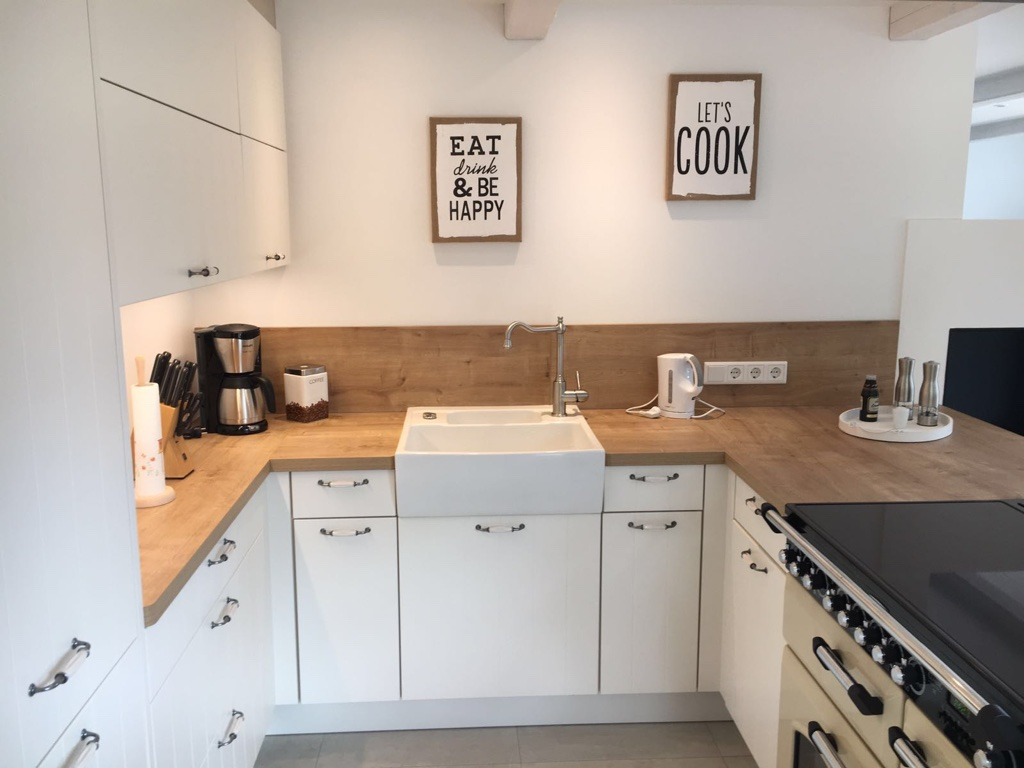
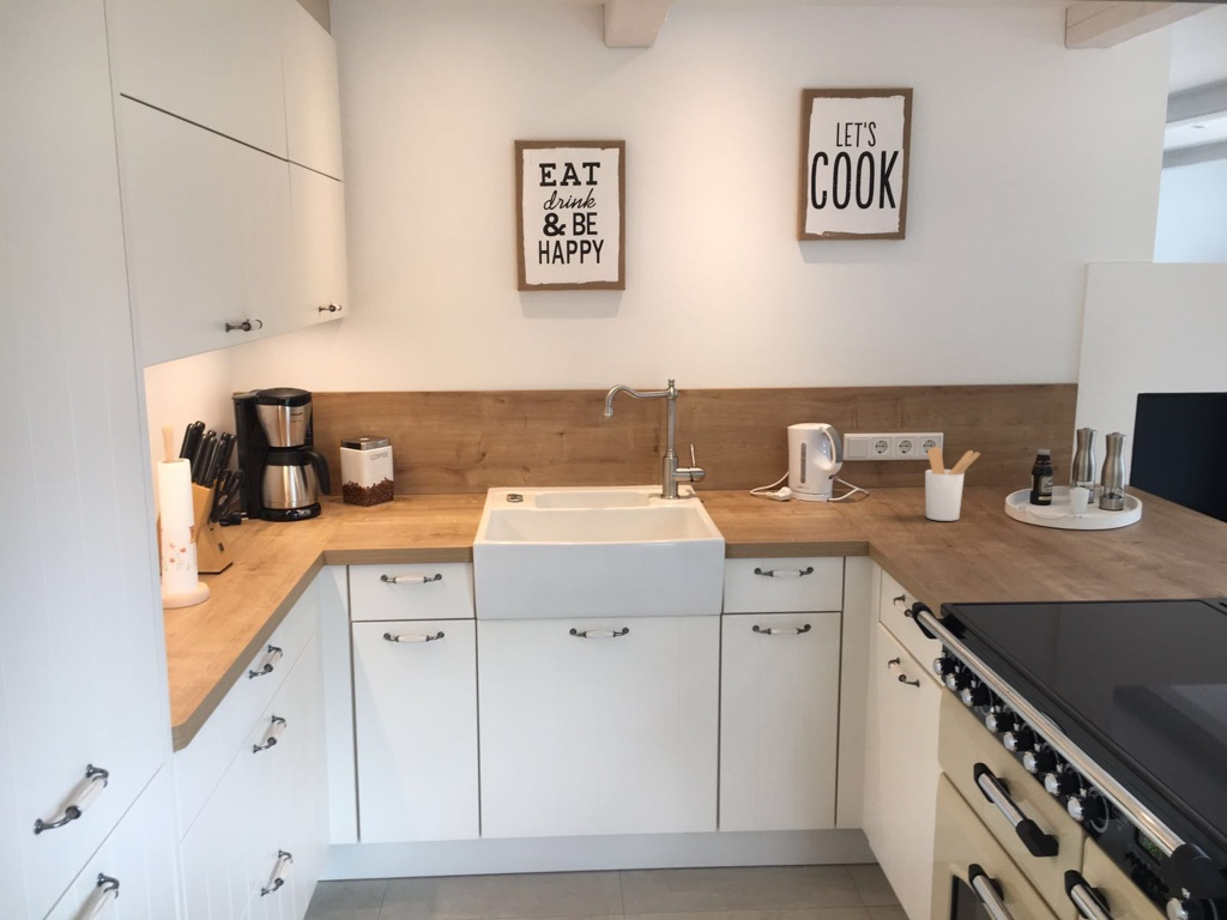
+ utensil holder (951, 483)
